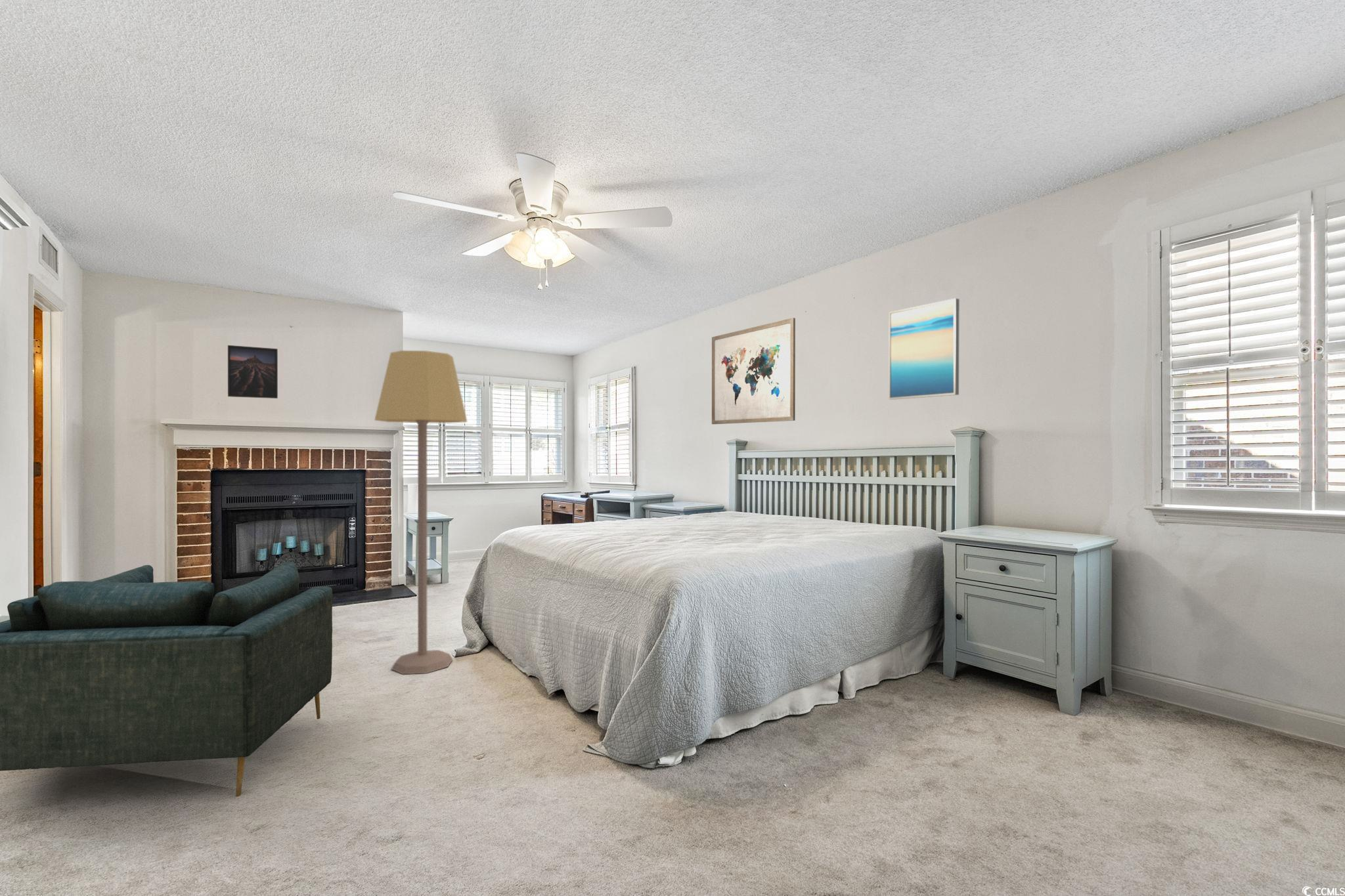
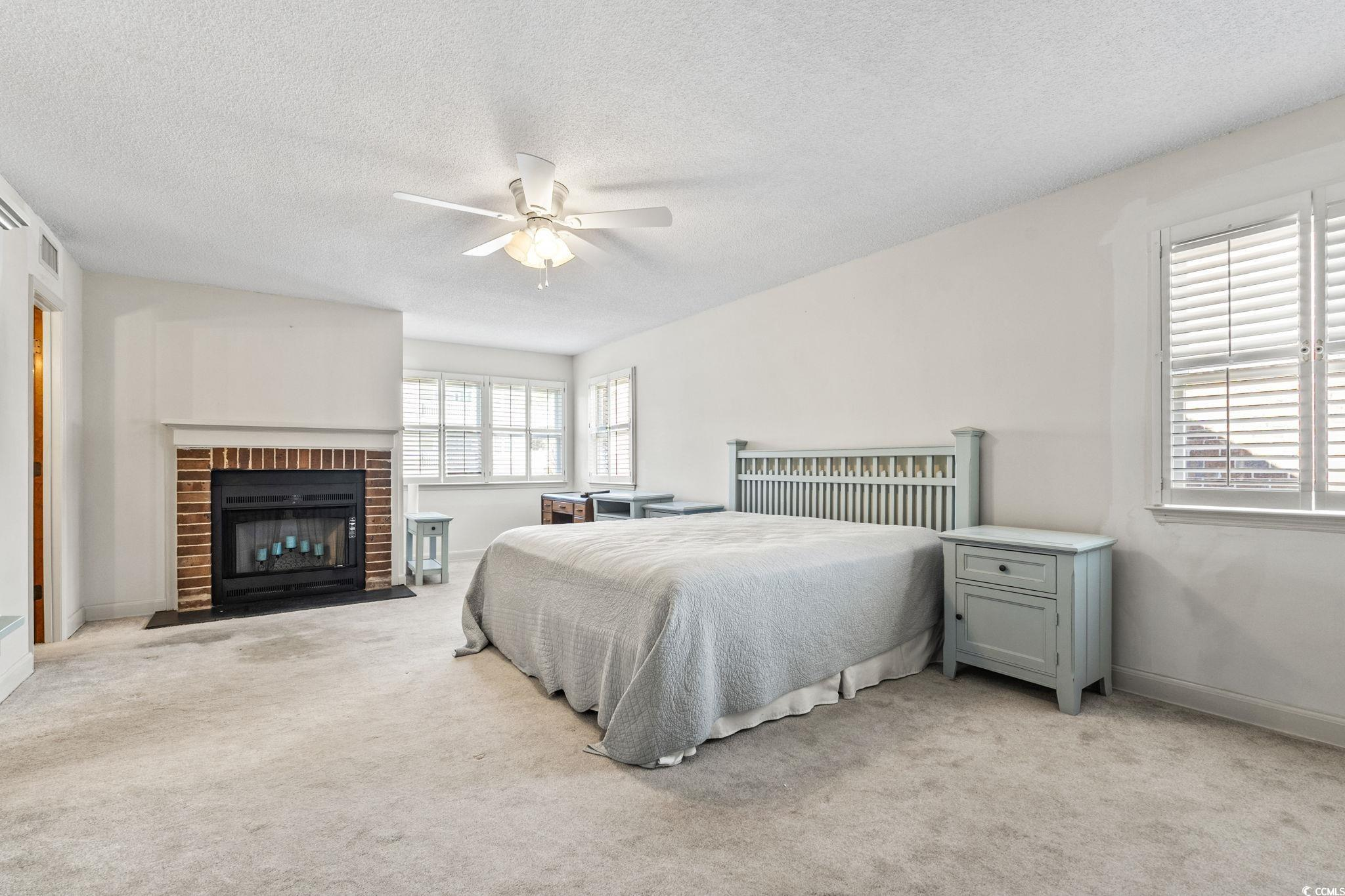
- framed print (253, 372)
- wall art (750, 375)
- wall art (922, 351)
- armchair (168, 664)
- lamp (422, 509)
